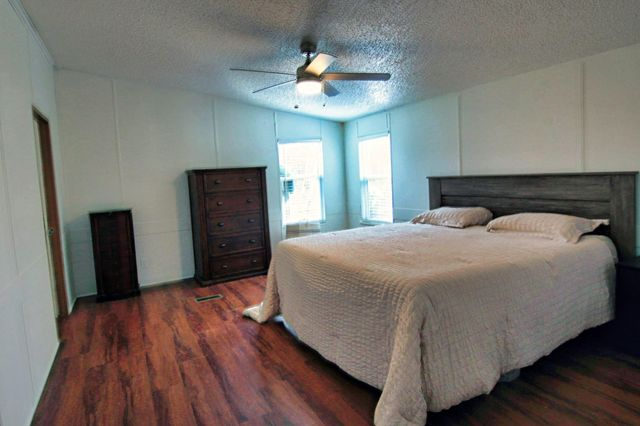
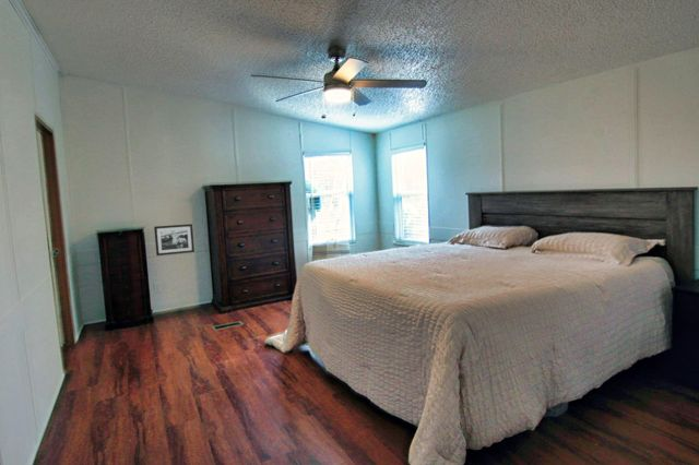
+ picture frame (174, 239)
